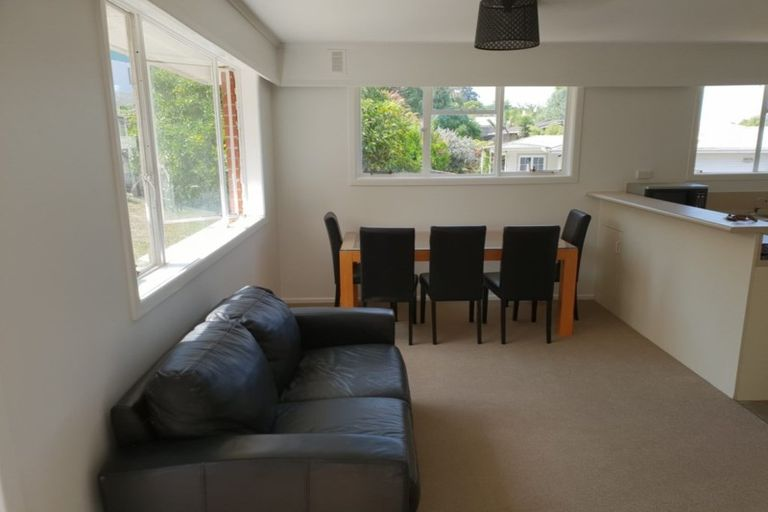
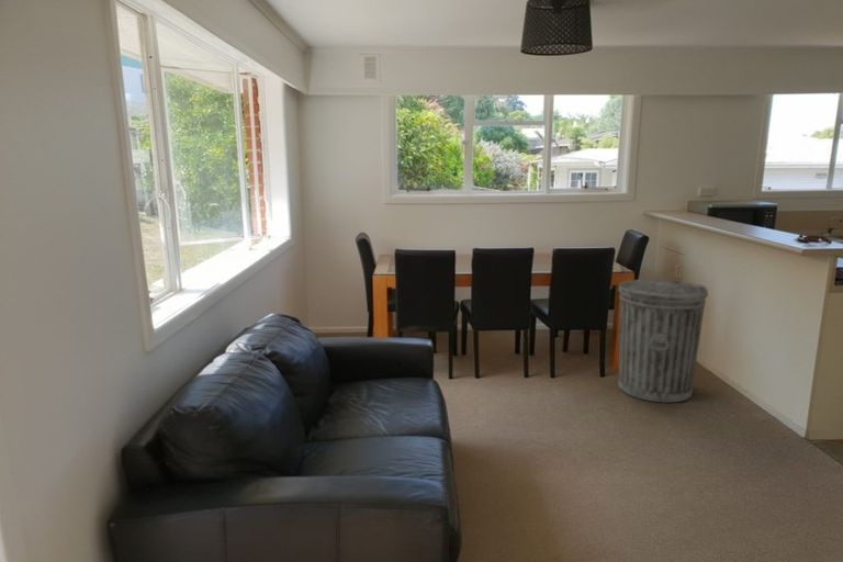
+ trash can (657, 337)
